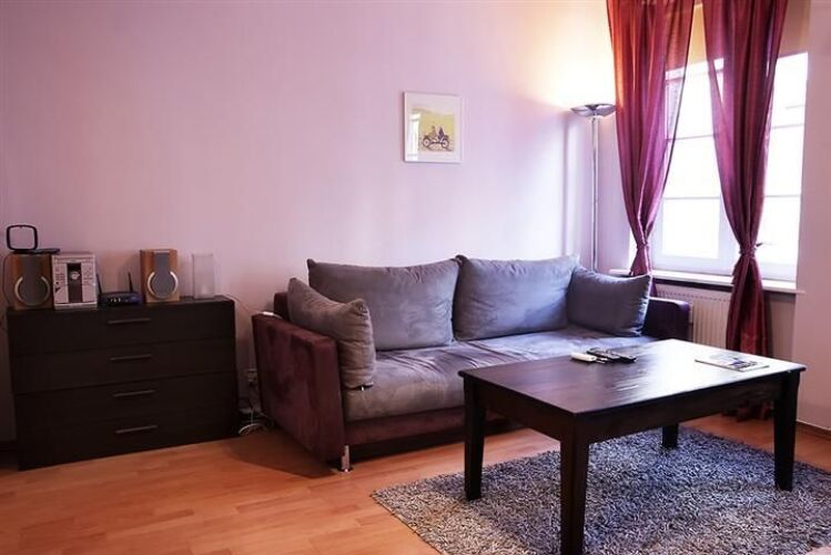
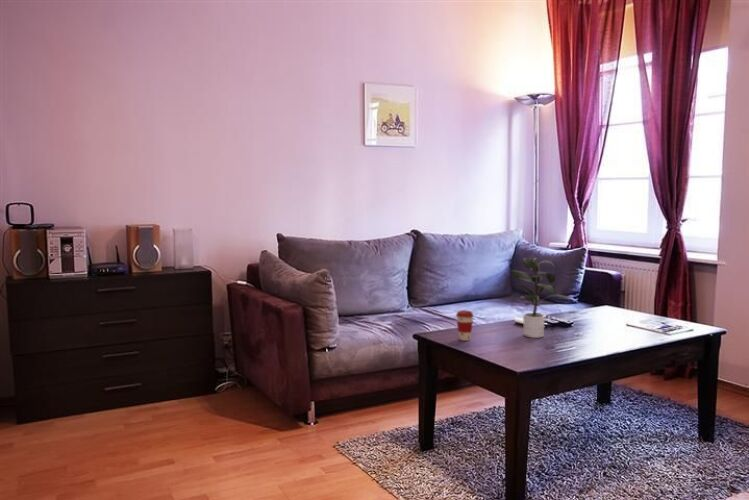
+ coffee cup (464, 325)
+ potted plant (538, 296)
